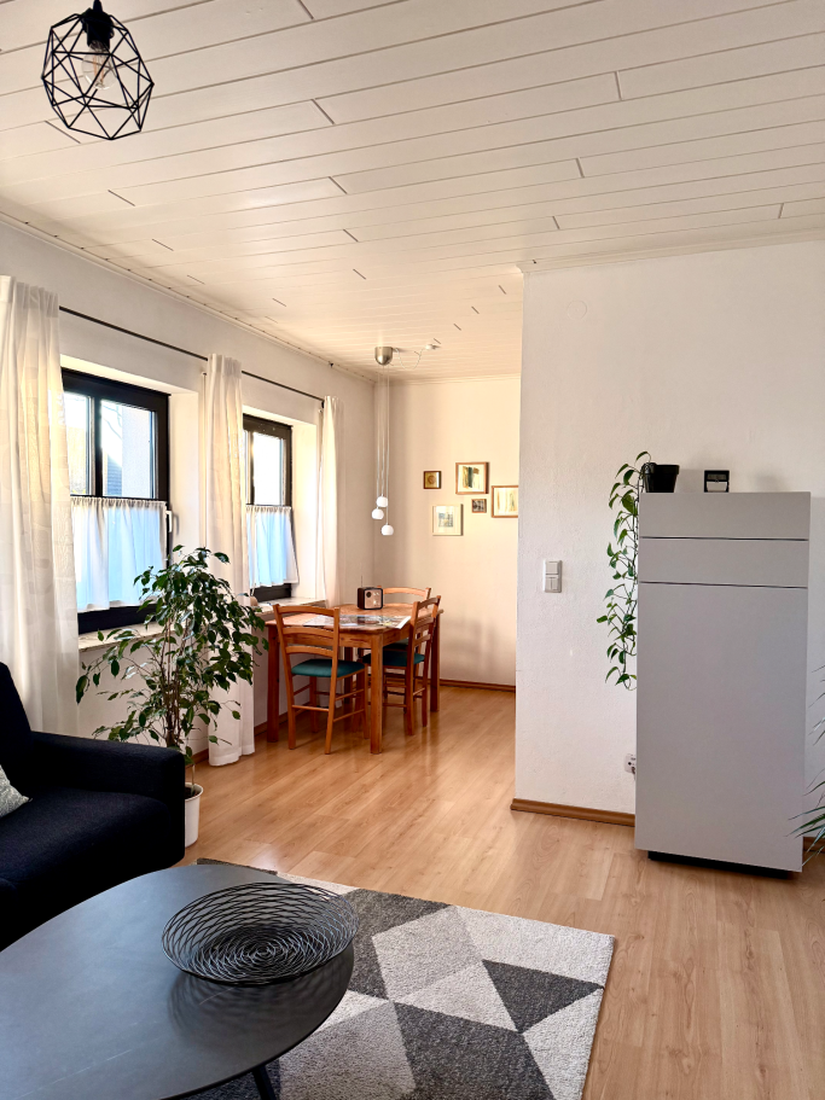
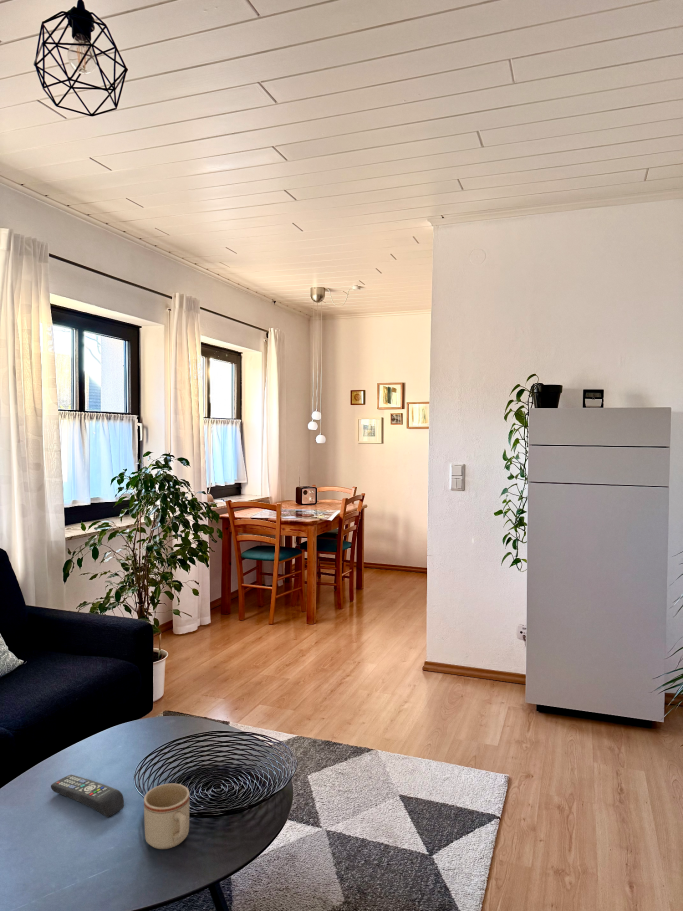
+ remote control (87, 792)
+ mug (170, 819)
